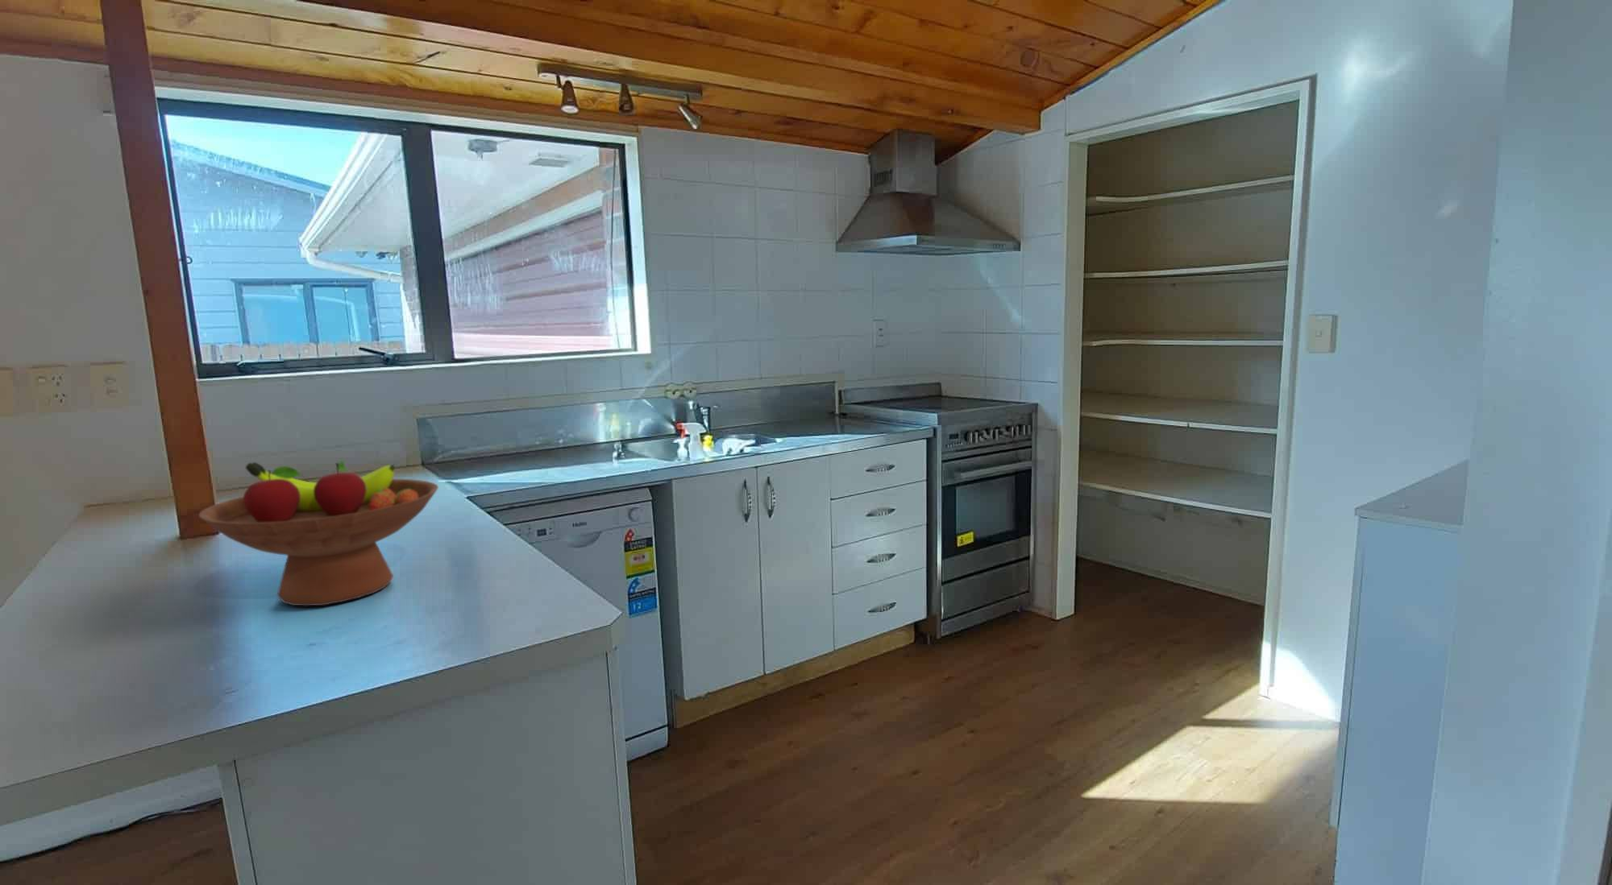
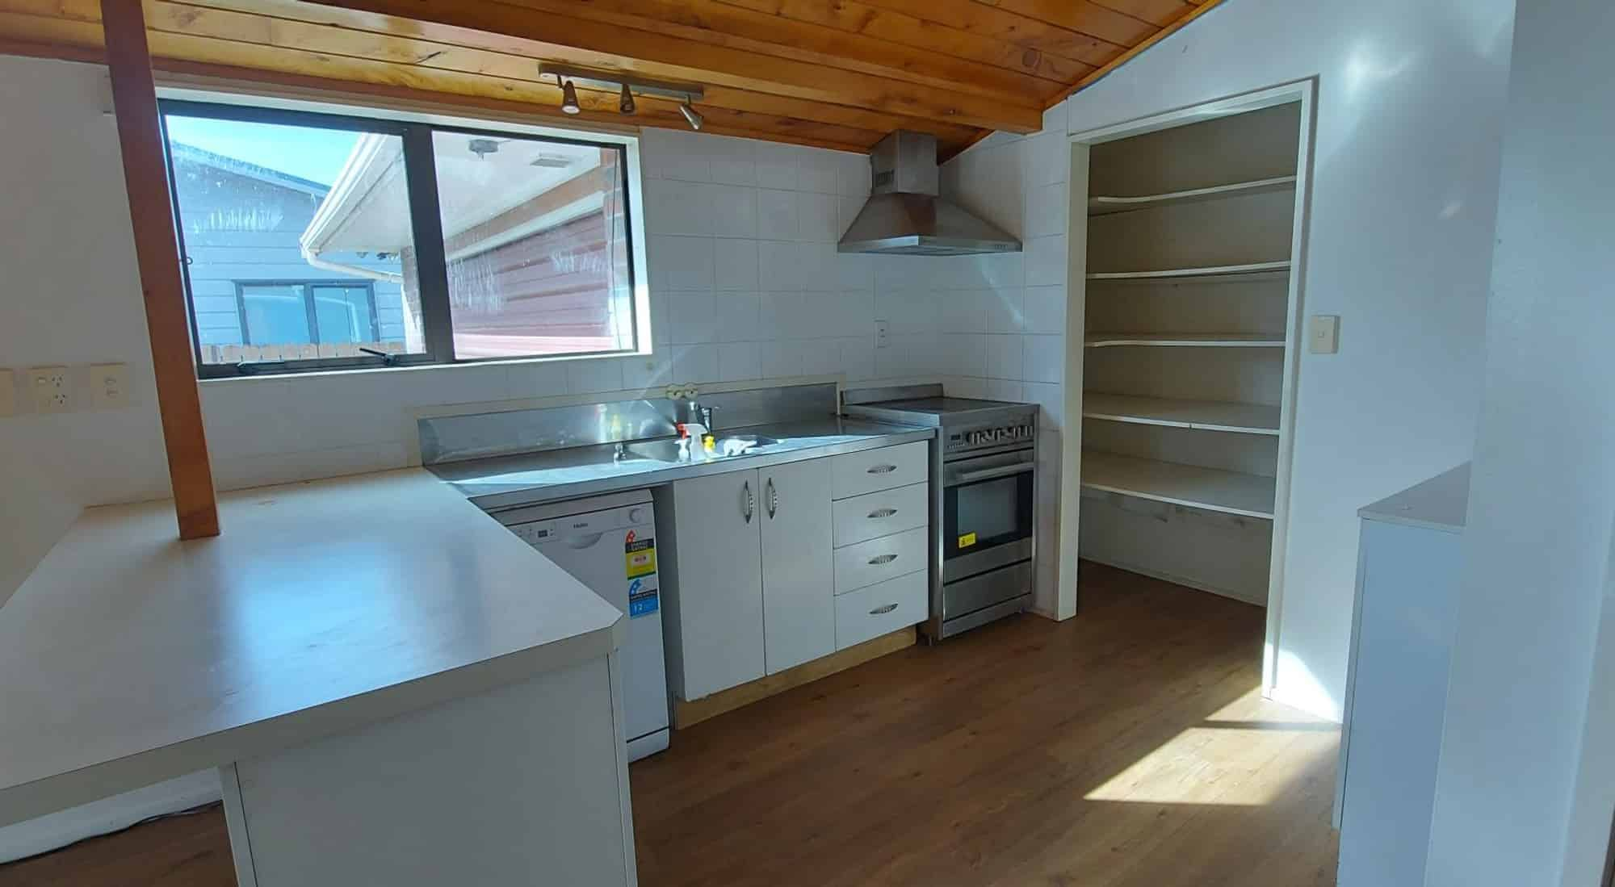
- fruit bowl (329, 526)
